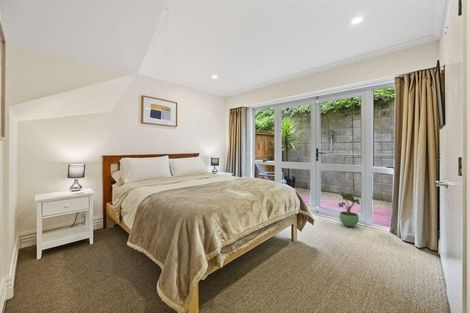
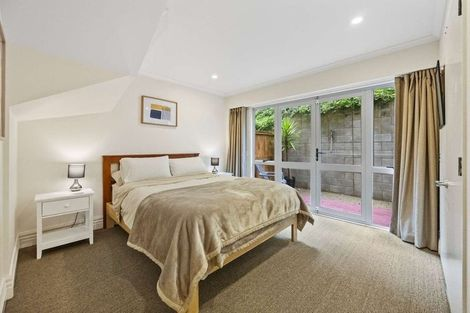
- potted plant (349, 209)
